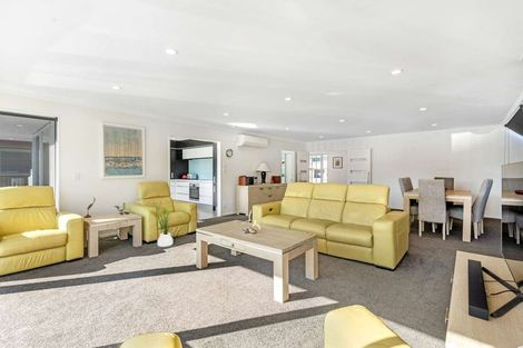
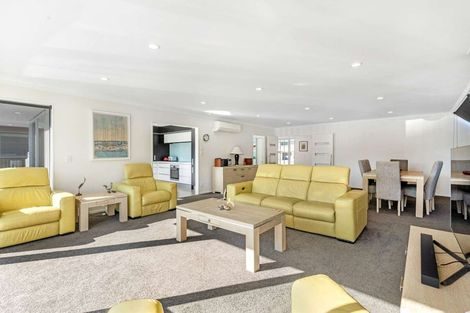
- house plant (162, 222)
